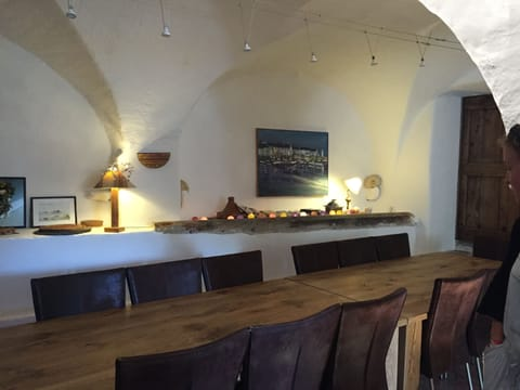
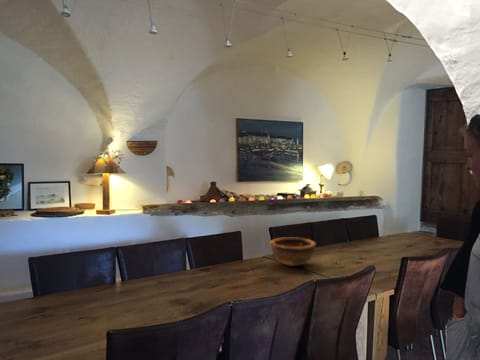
+ bowl (292, 252)
